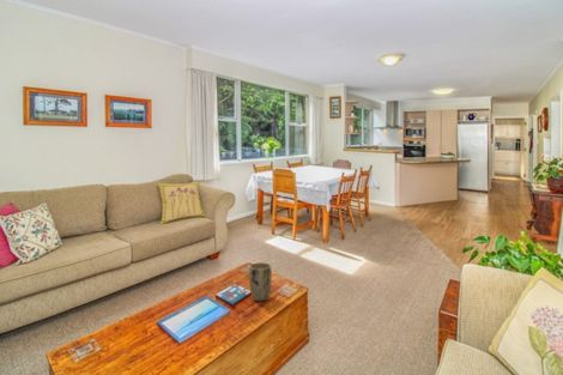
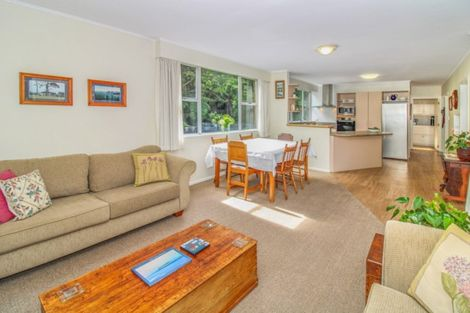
- plant pot (260, 282)
